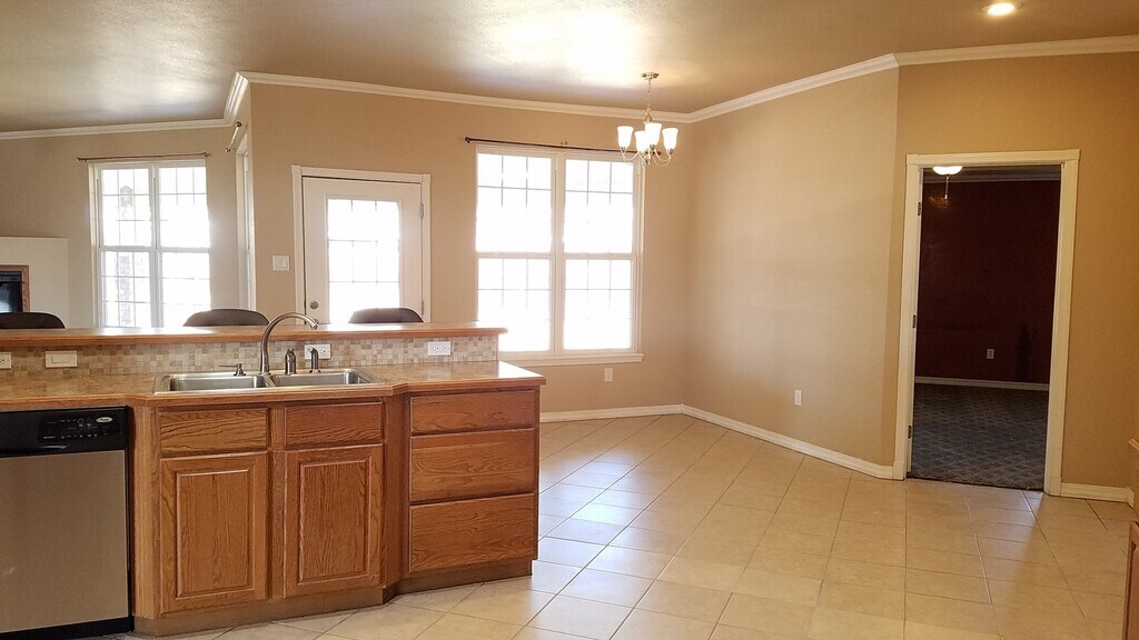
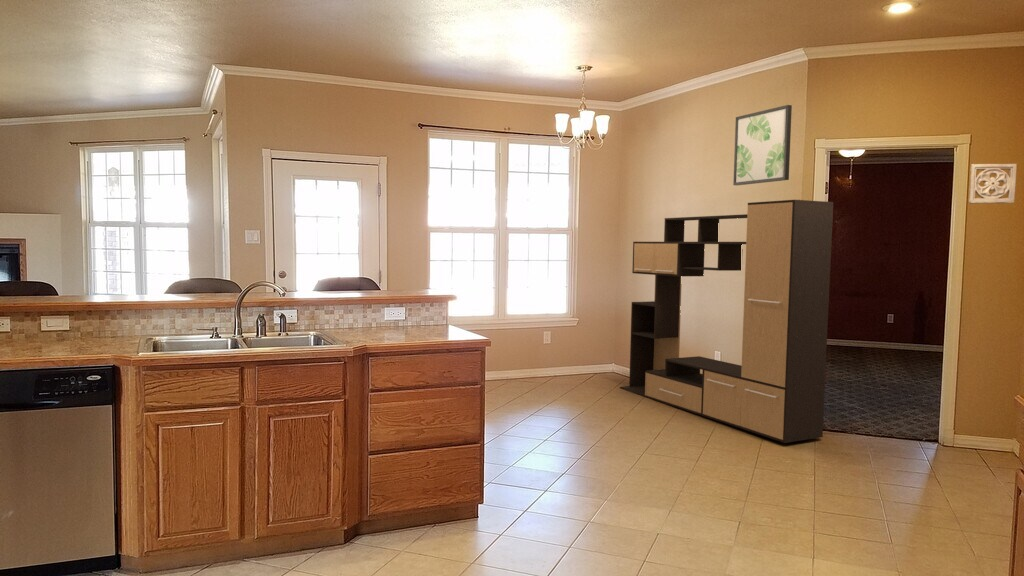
+ media console (680, 310)
+ wall art (761, 147)
+ wall ornament (992, 184)
